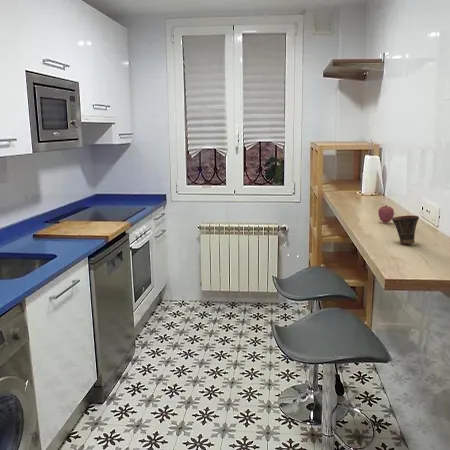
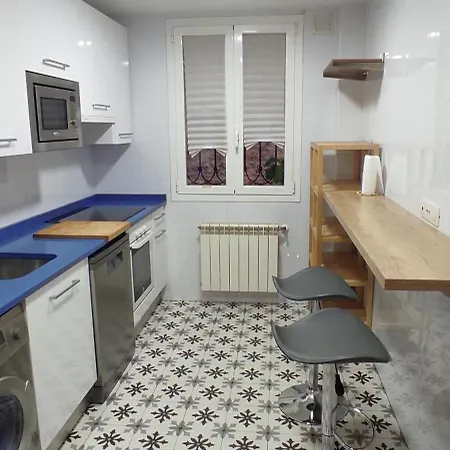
- fruit (386, 213)
- cup (404, 229)
